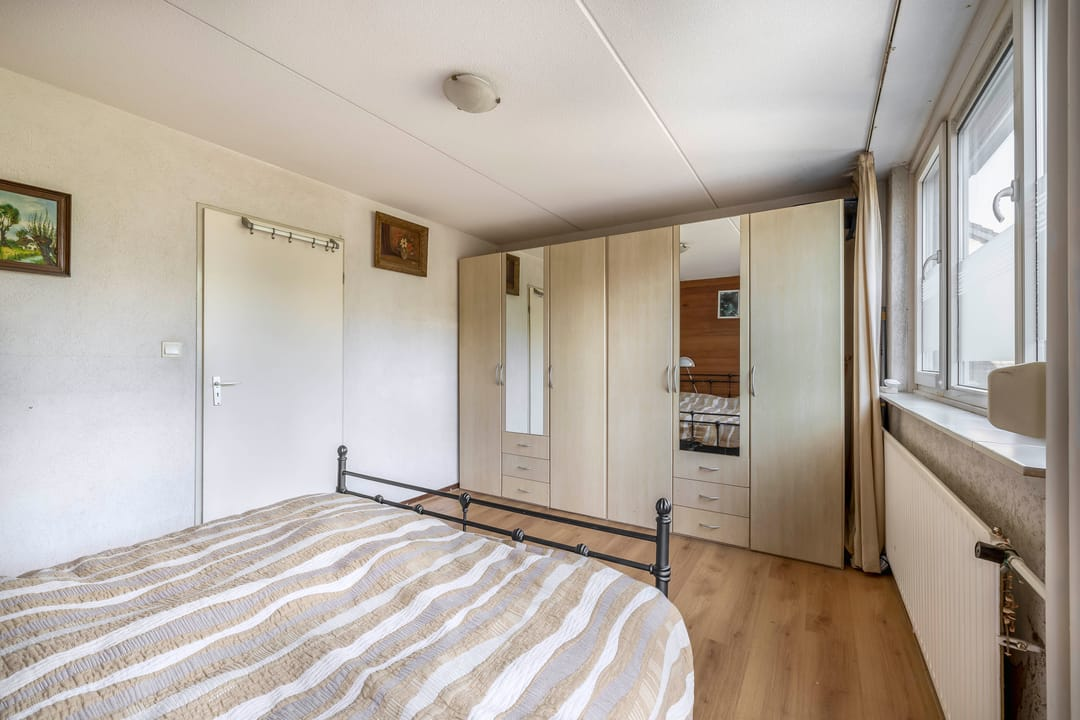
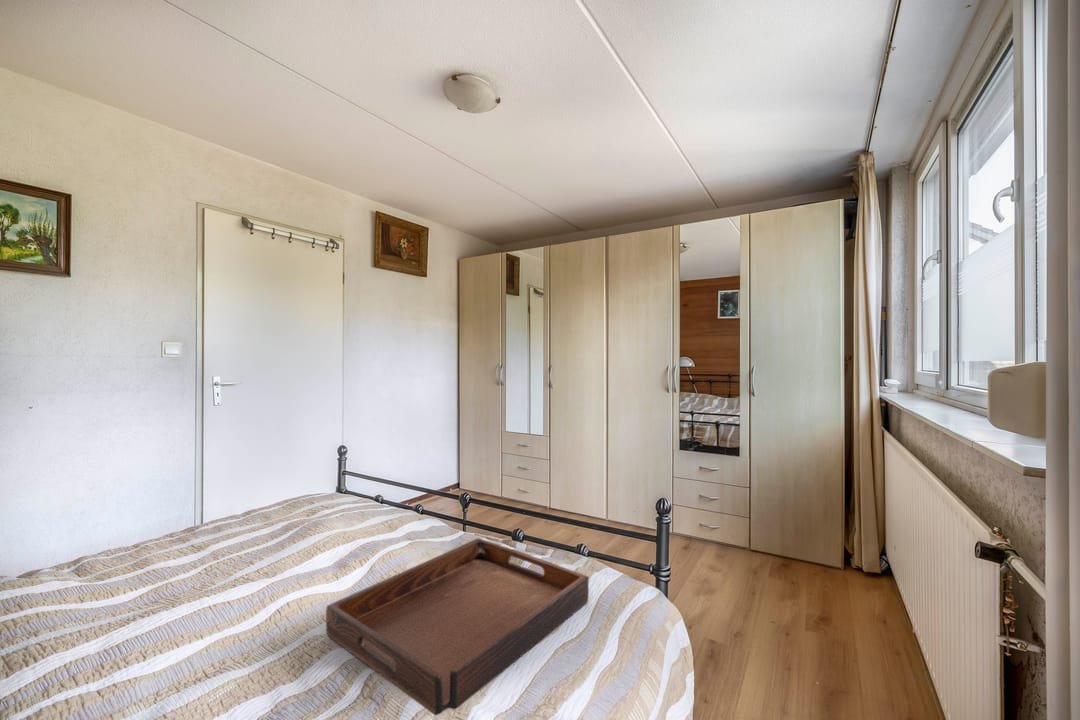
+ serving tray (465, 602)
